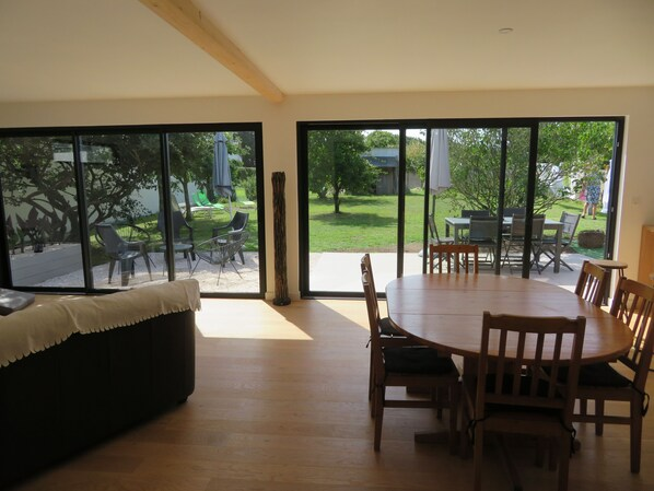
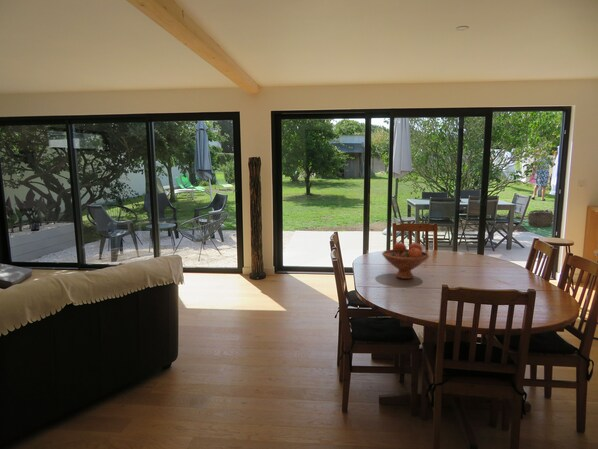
+ fruit bowl (405, 260)
